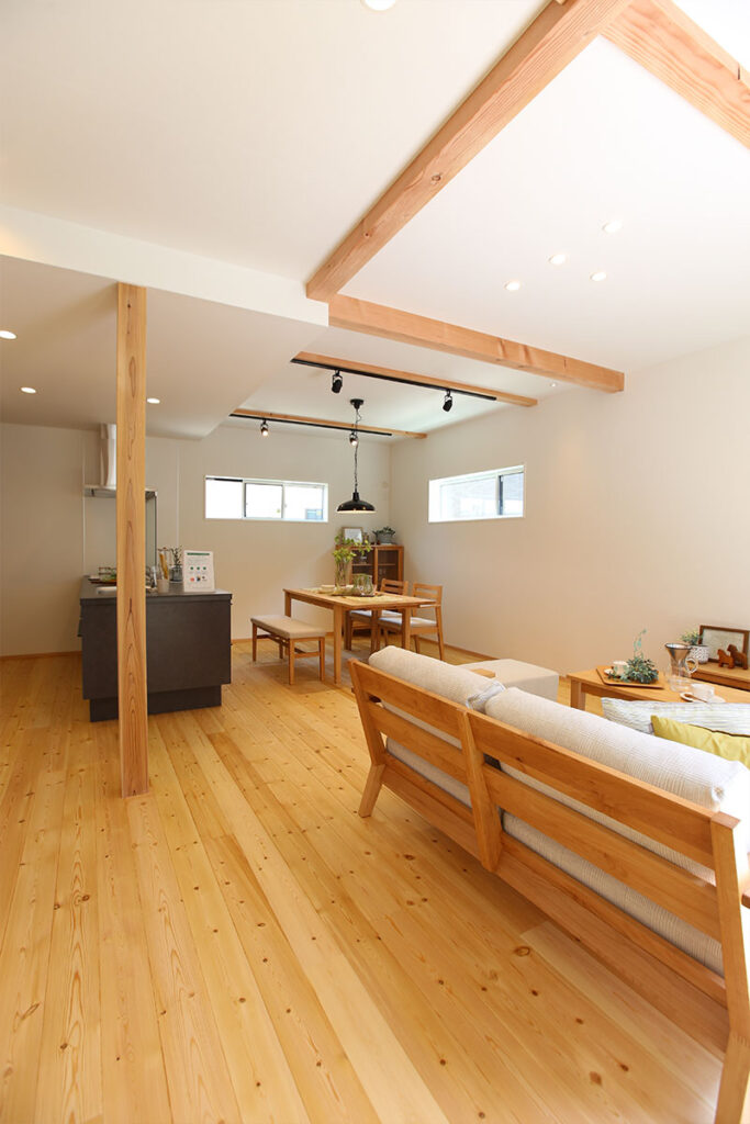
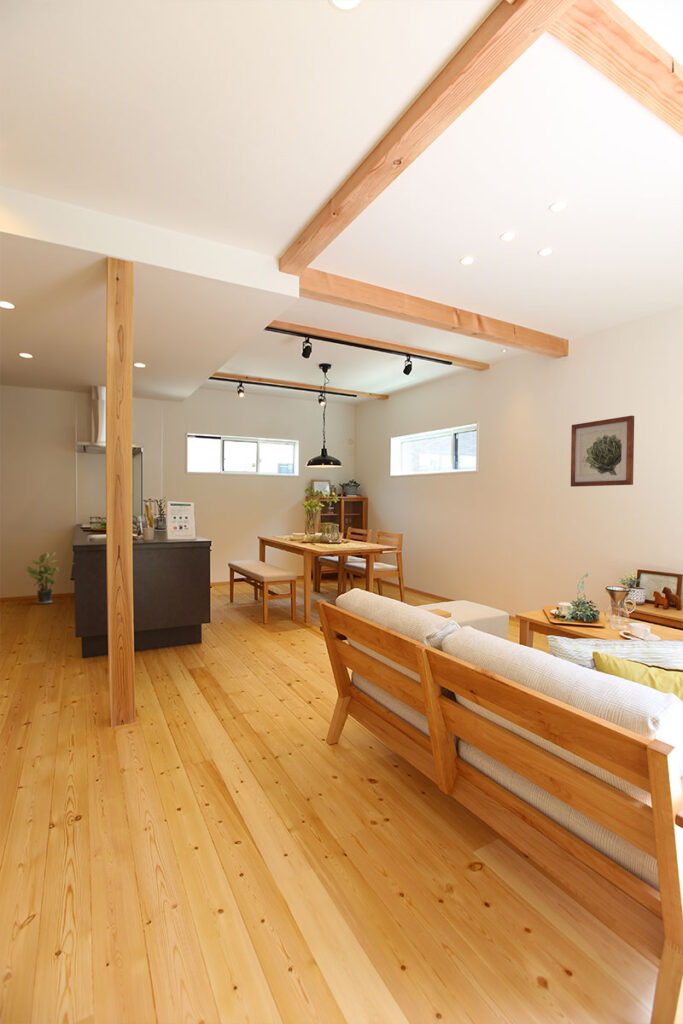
+ potted plant (43, 577)
+ wall art (600, 453)
